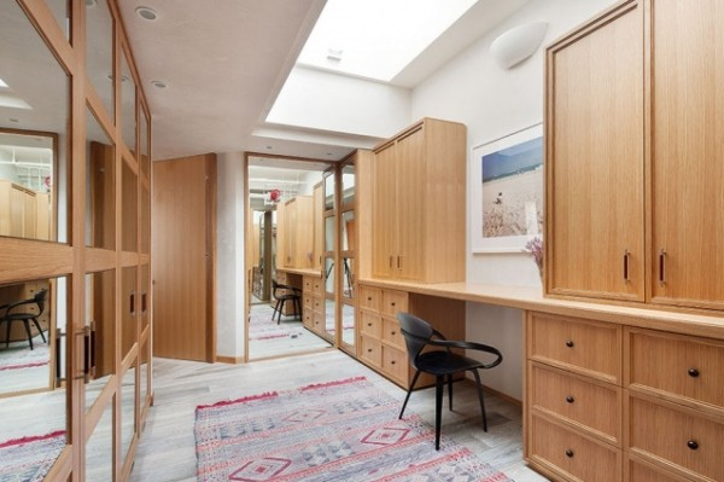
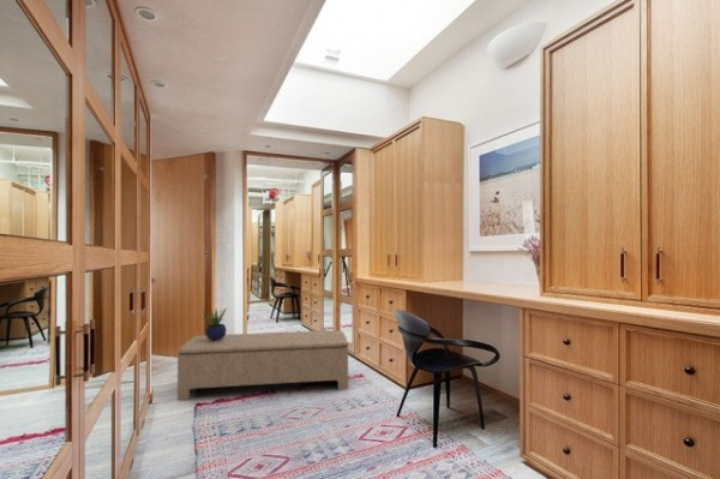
+ bench (268, 360)
+ potted plant (215, 323)
